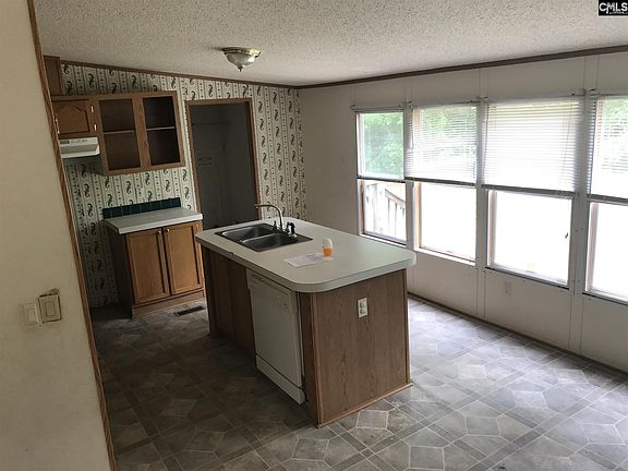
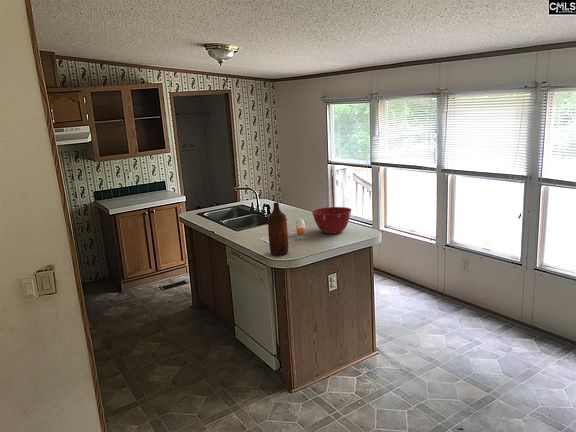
+ bottle (277, 228)
+ mixing bowl (332, 220)
